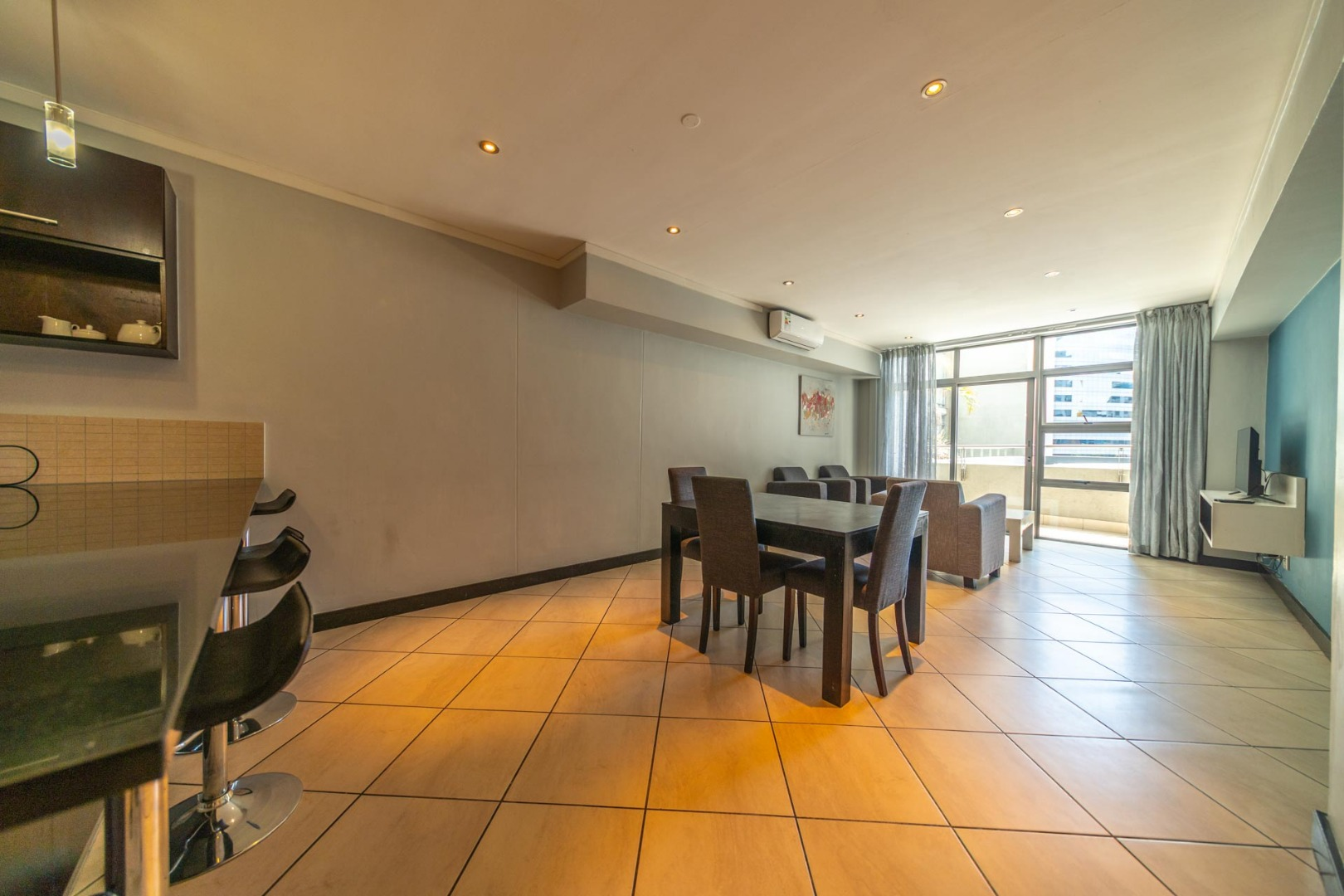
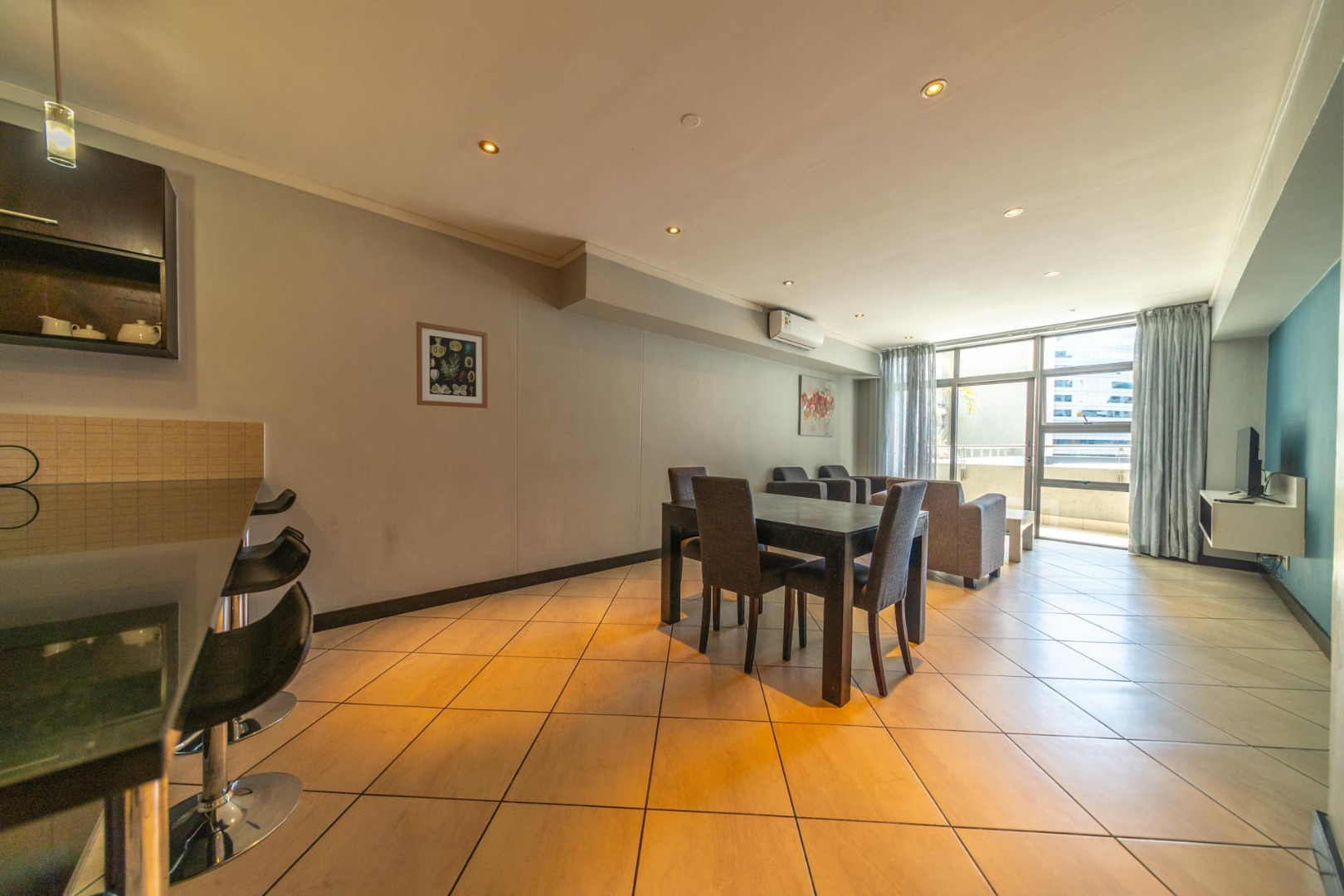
+ wall art (453, 367)
